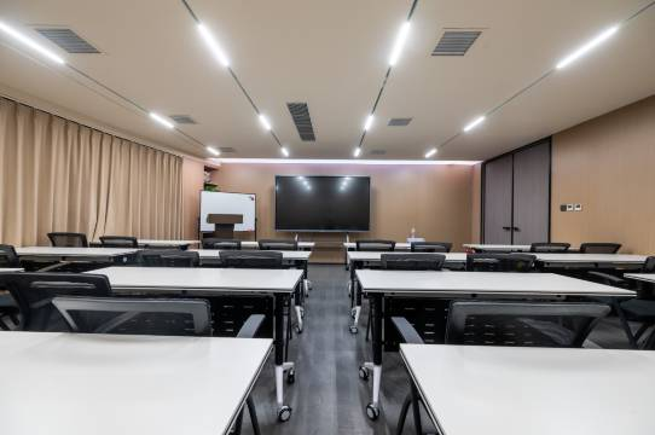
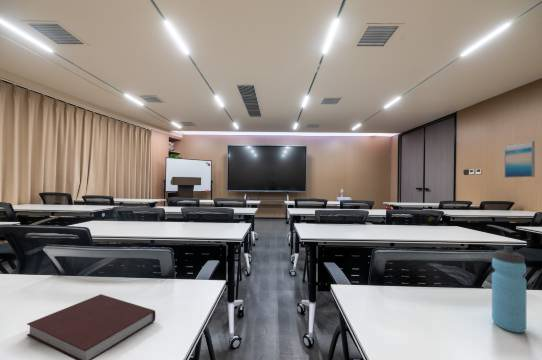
+ water bottle (508, 286)
+ notebook (94, 322)
+ wall art (518, 160)
